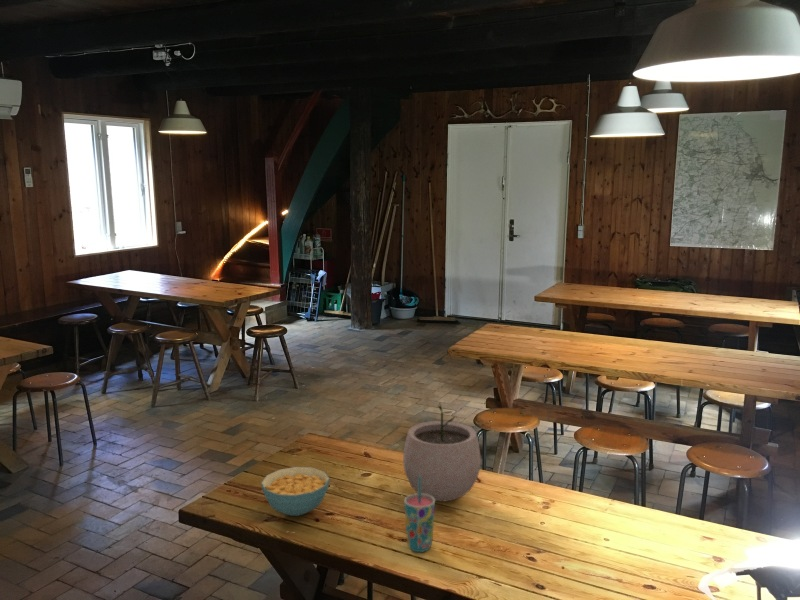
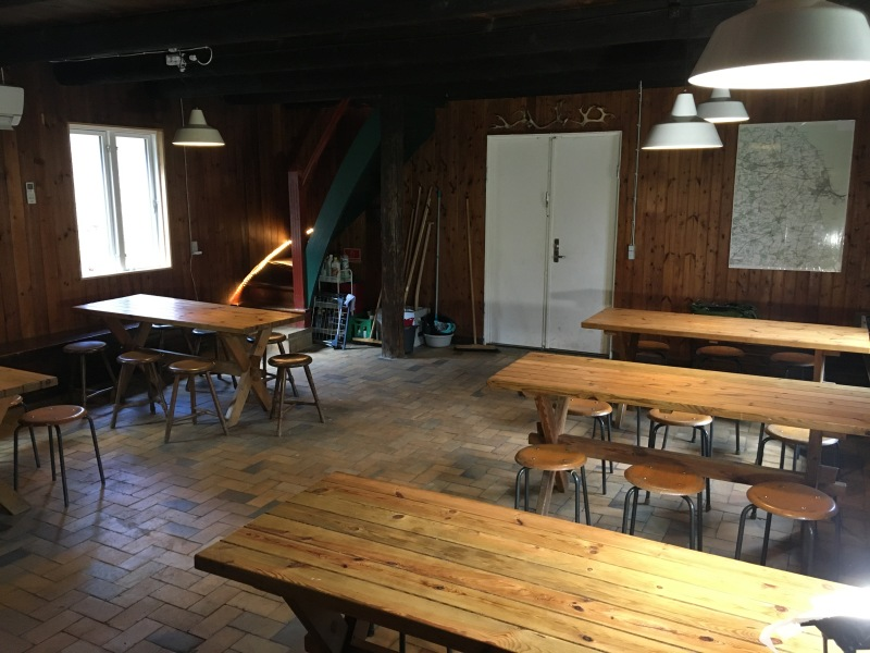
- cup (419, 512)
- plant pot (441, 450)
- cereal bowl (296, 495)
